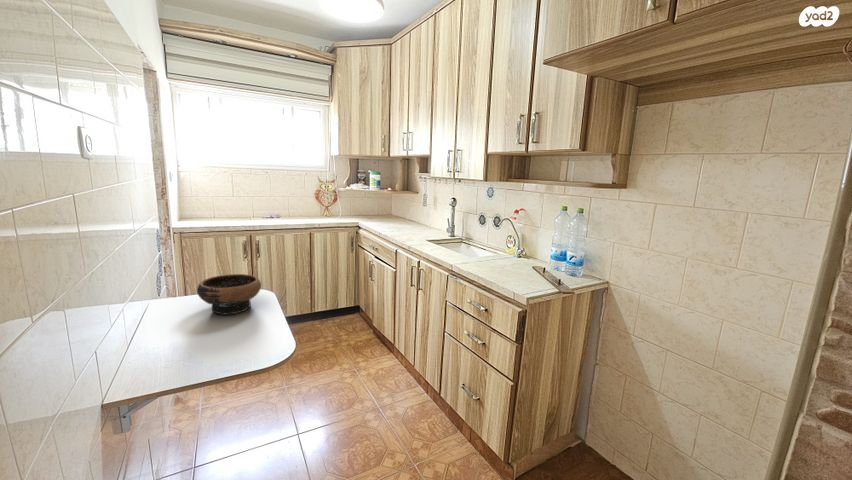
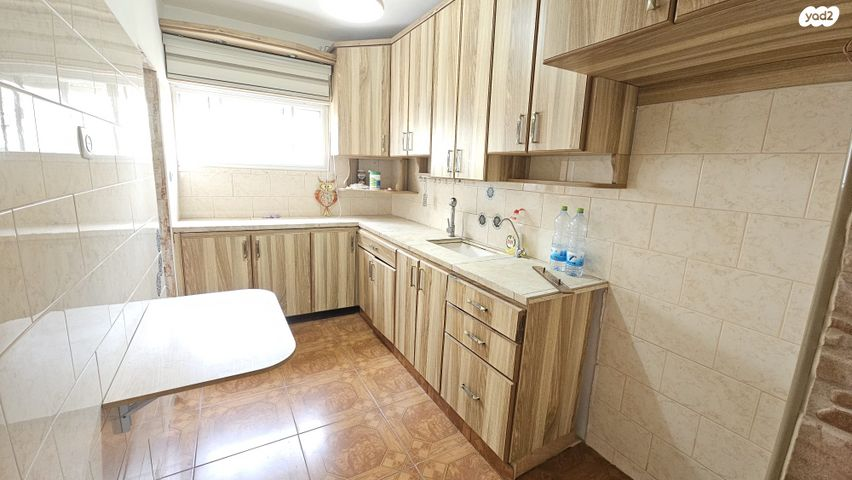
- bowl (230, 294)
